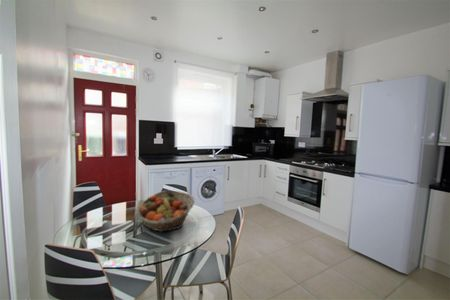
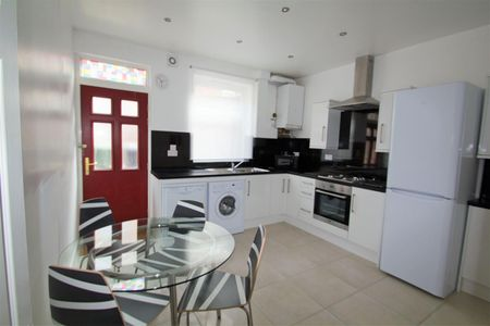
- fruit basket (165, 209)
